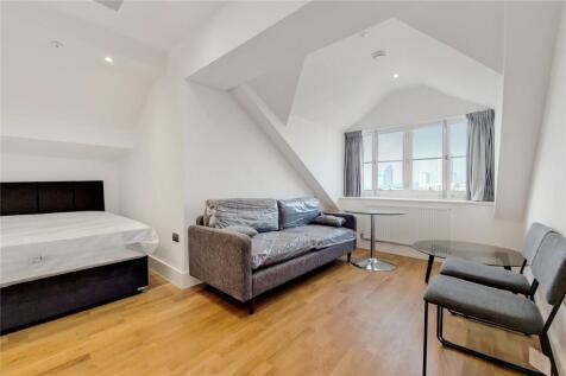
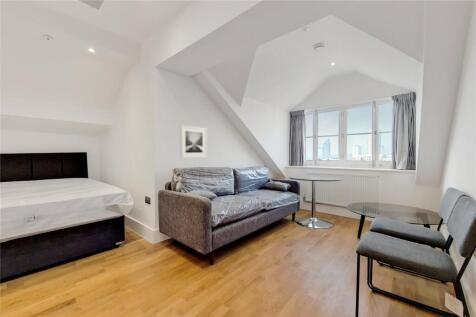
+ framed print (194, 142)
